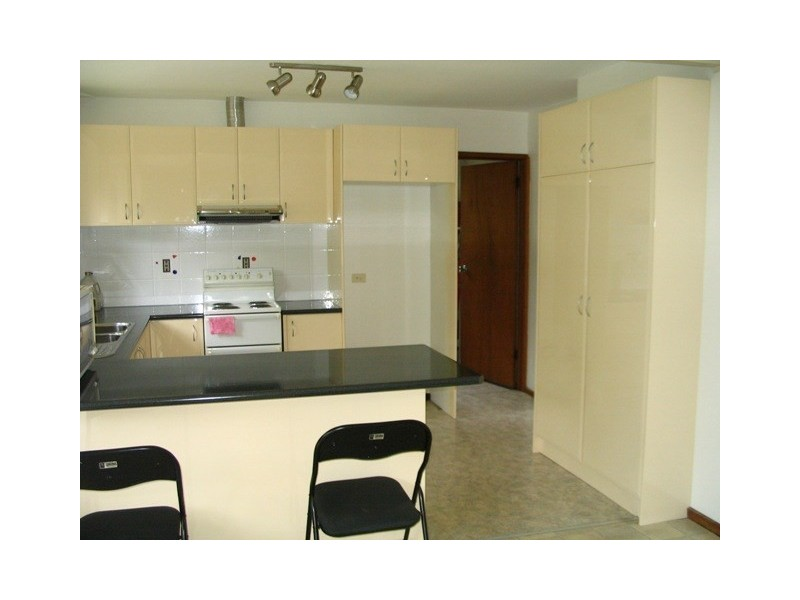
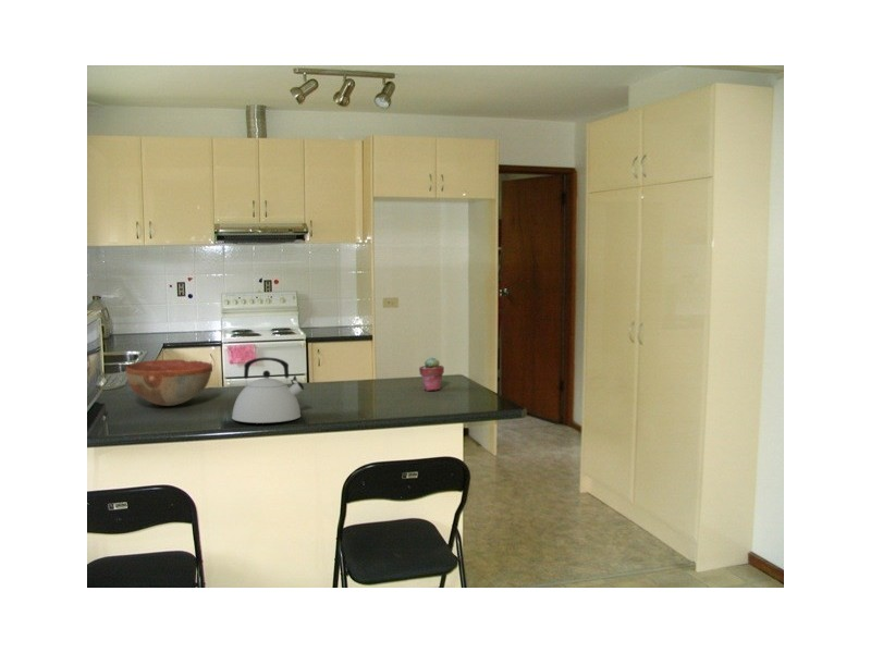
+ kettle (268, 386)
+ potted succulent (431, 373)
+ bowl (170, 384)
